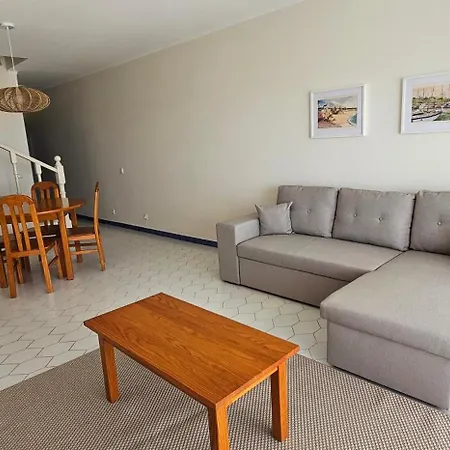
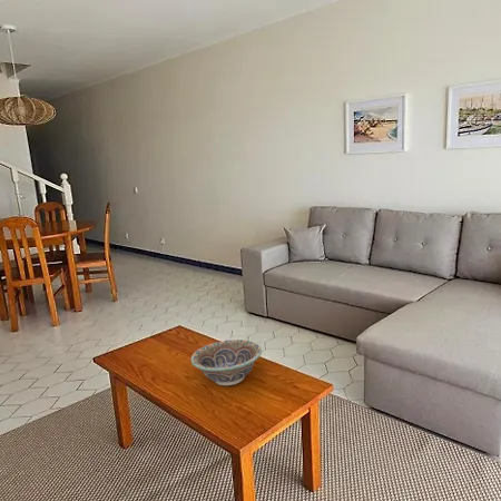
+ decorative bowl (227, 365)
